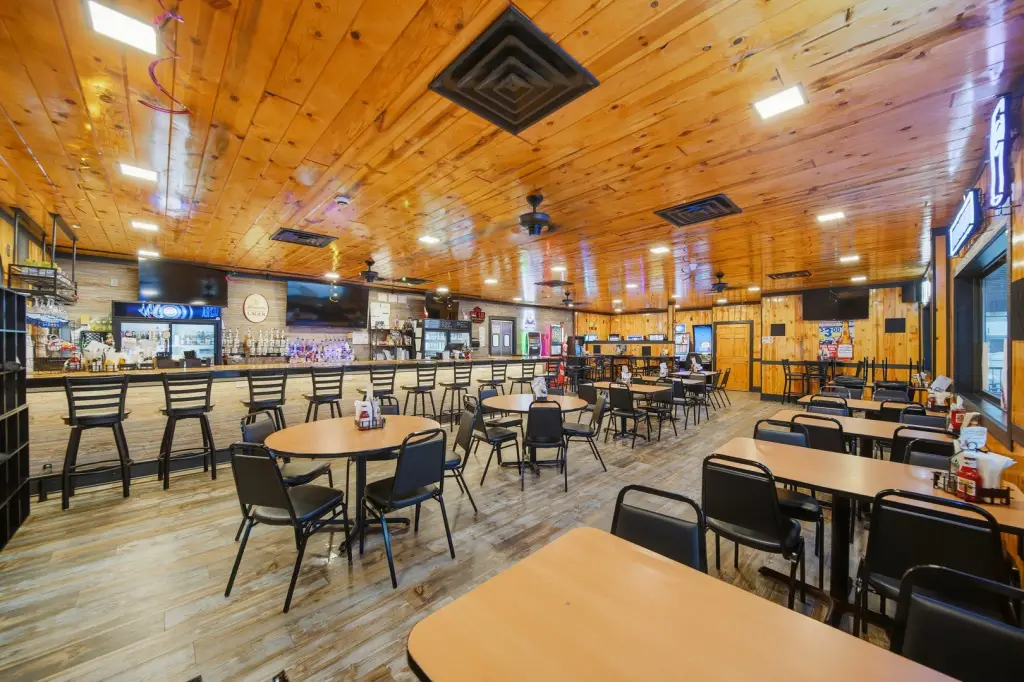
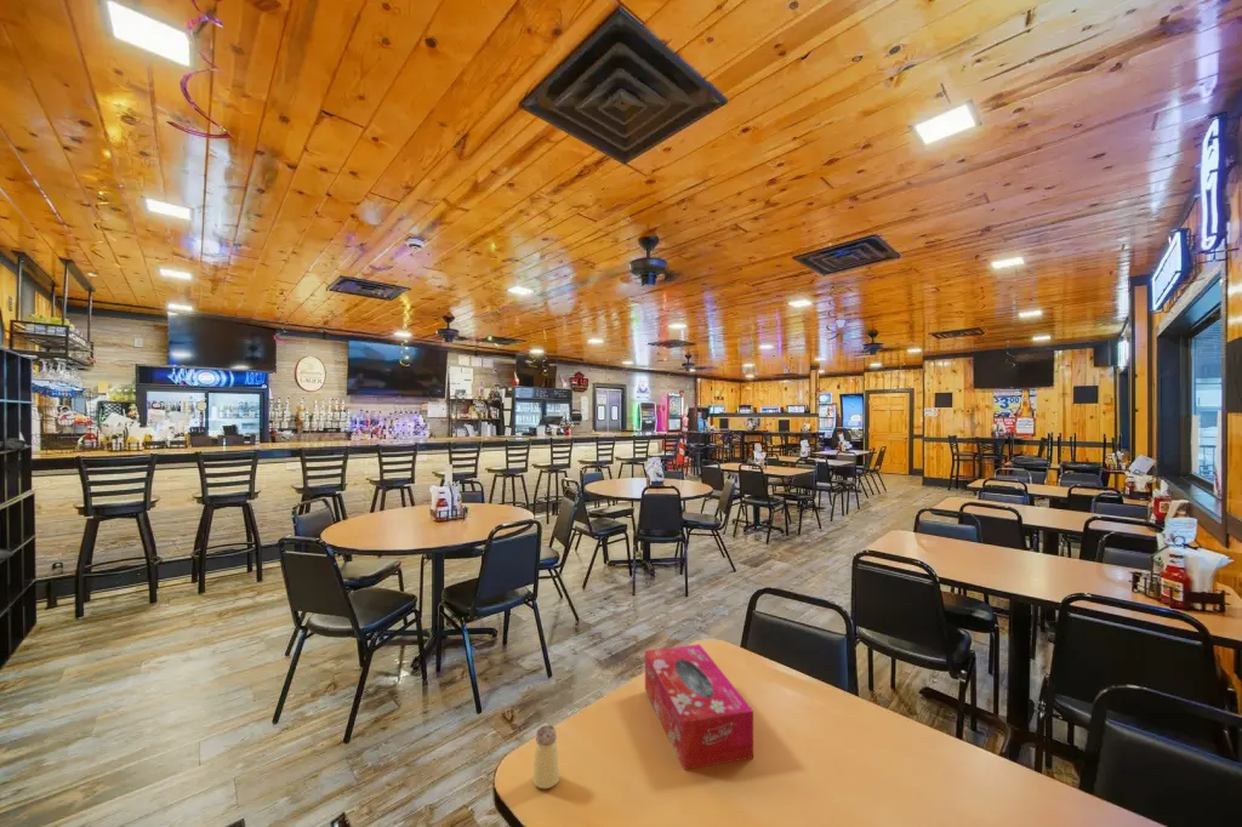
+ tissue box (693, 698)
+ saltshaker (546, 754)
